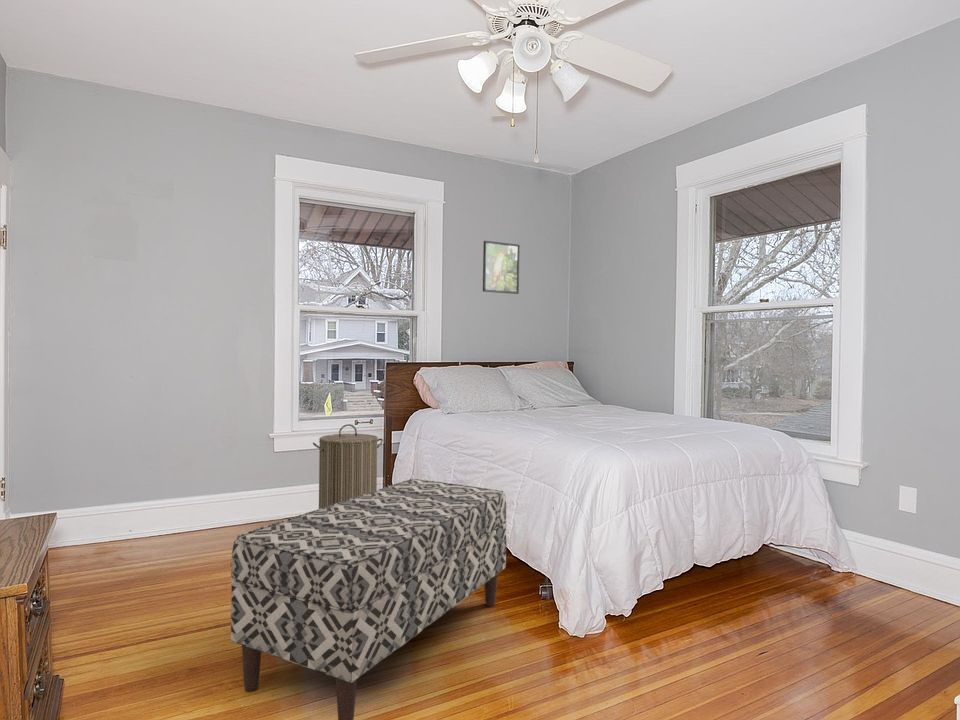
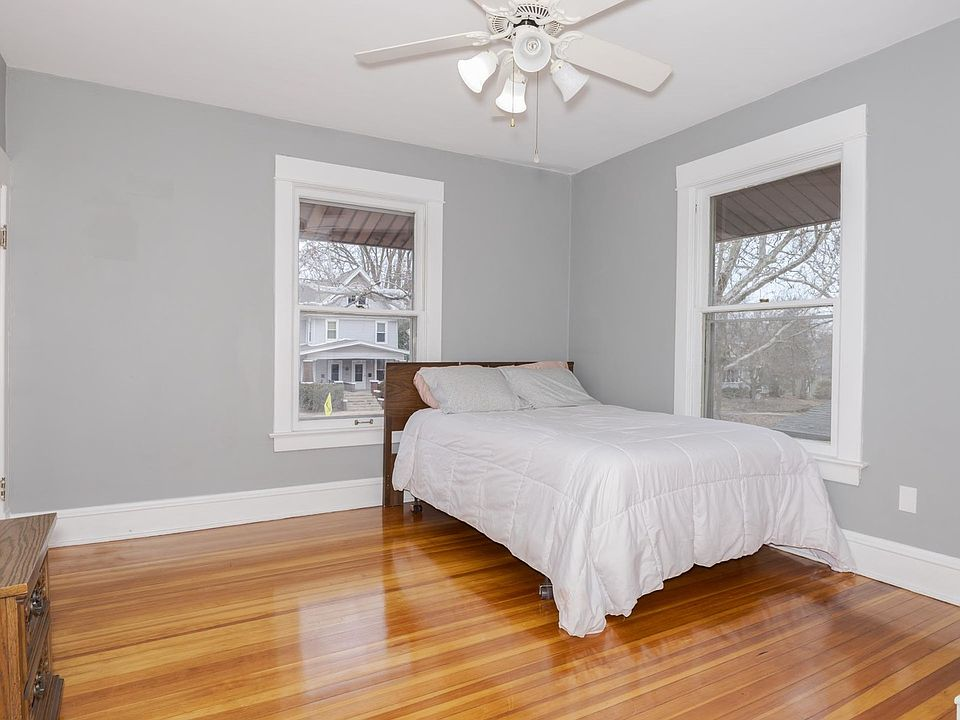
- bench (389, 575)
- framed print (501, 267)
- laundry hamper (348, 472)
